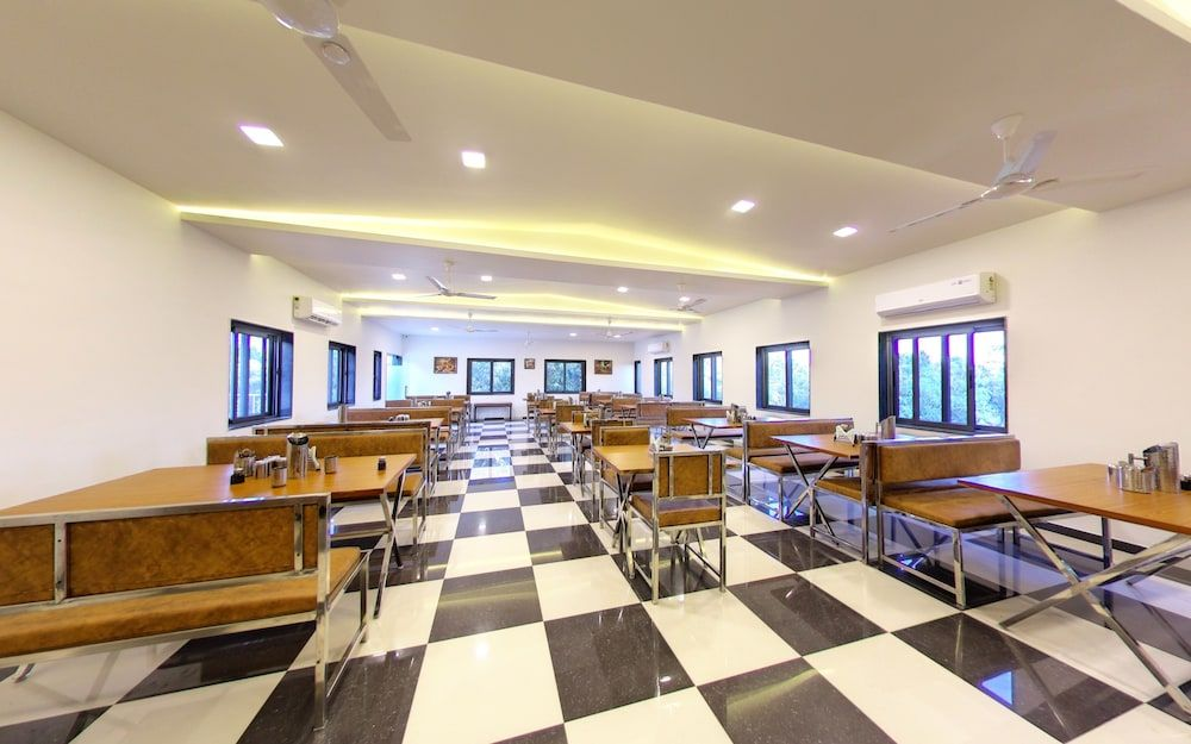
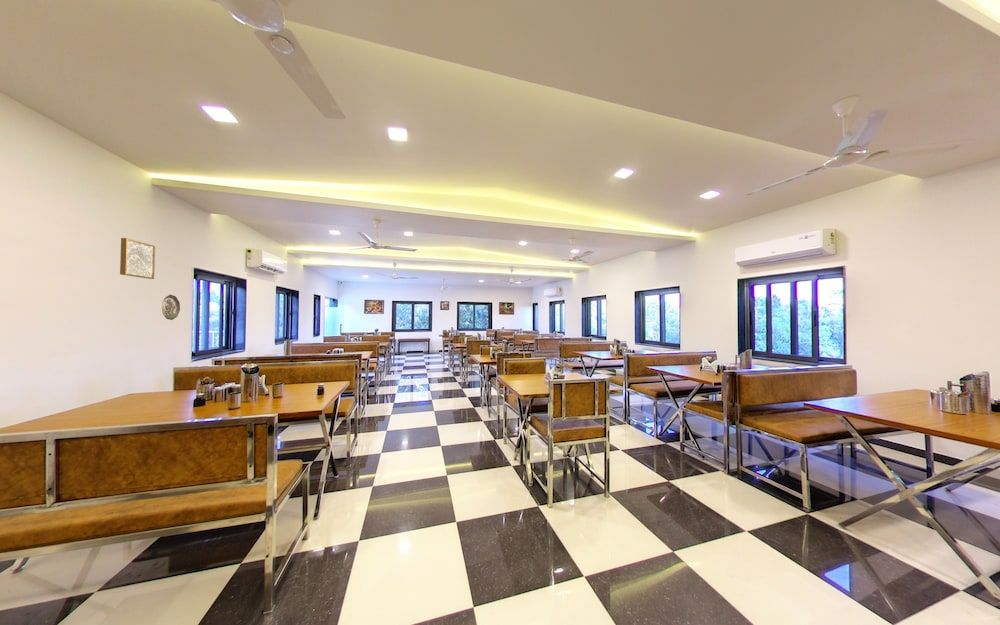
+ wall art (138, 259)
+ decorative plate (169, 307)
